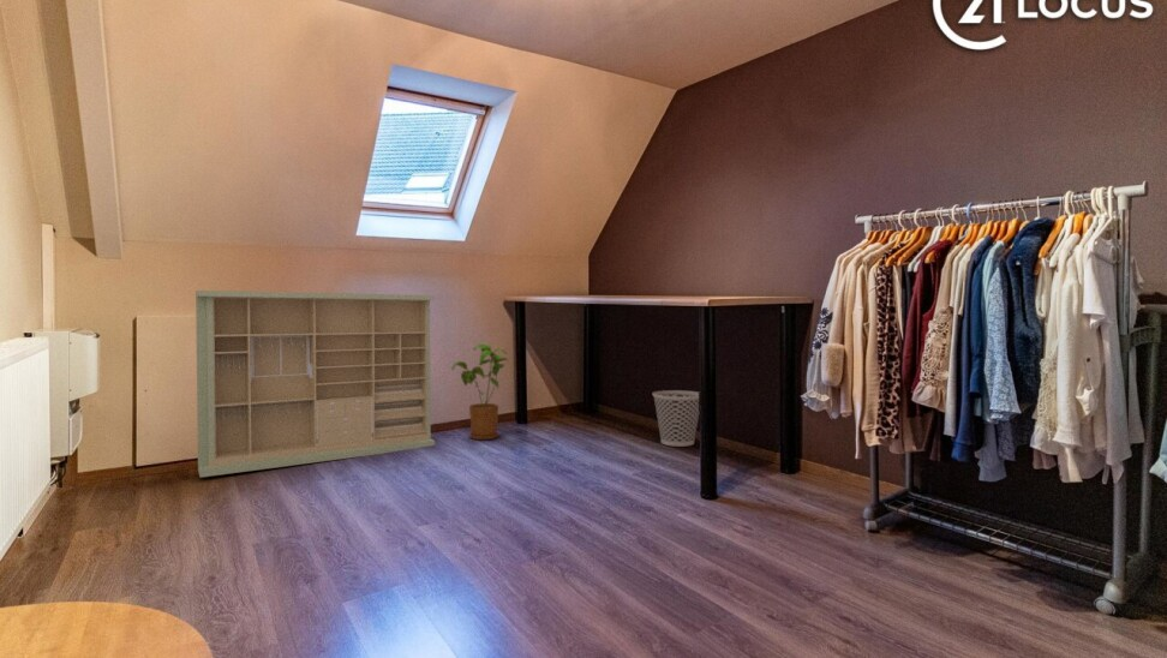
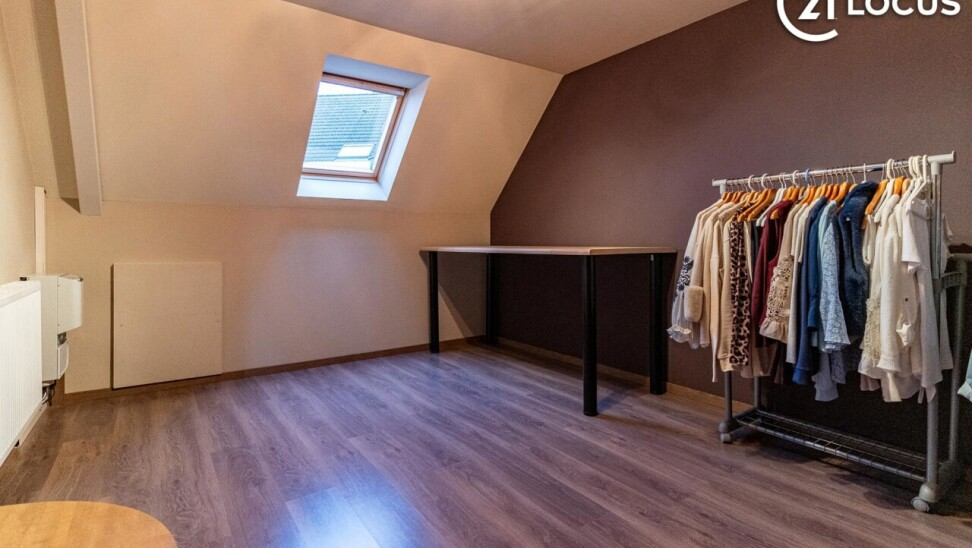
- wastebasket (677, 418)
- storage cabinet (323, 375)
- house plant (480, 391)
